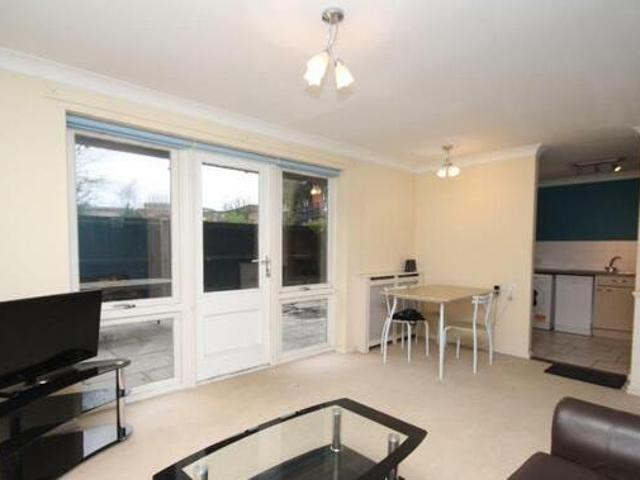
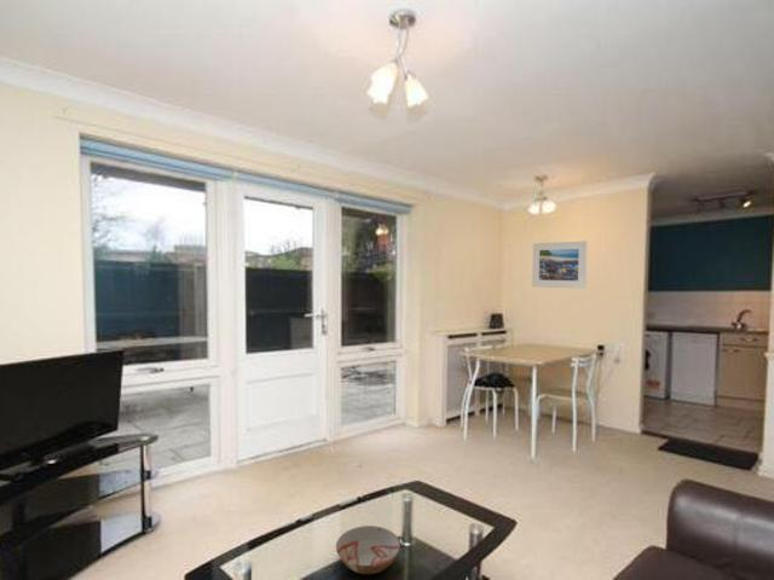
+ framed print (558, 265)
+ bowl (368, 553)
